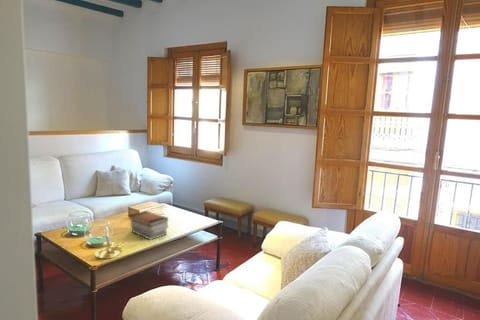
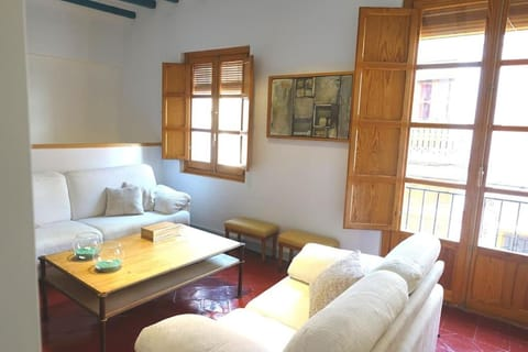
- candle holder (110, 241)
- book stack (148, 224)
